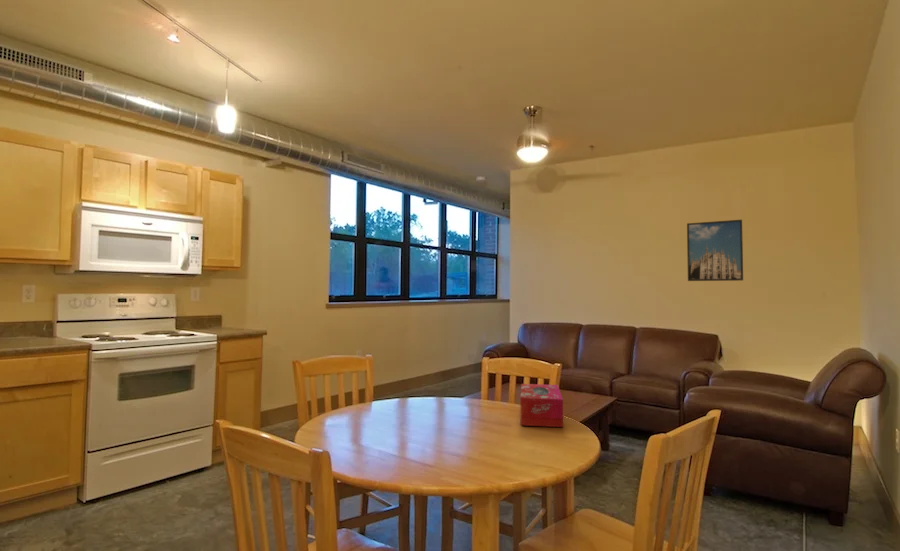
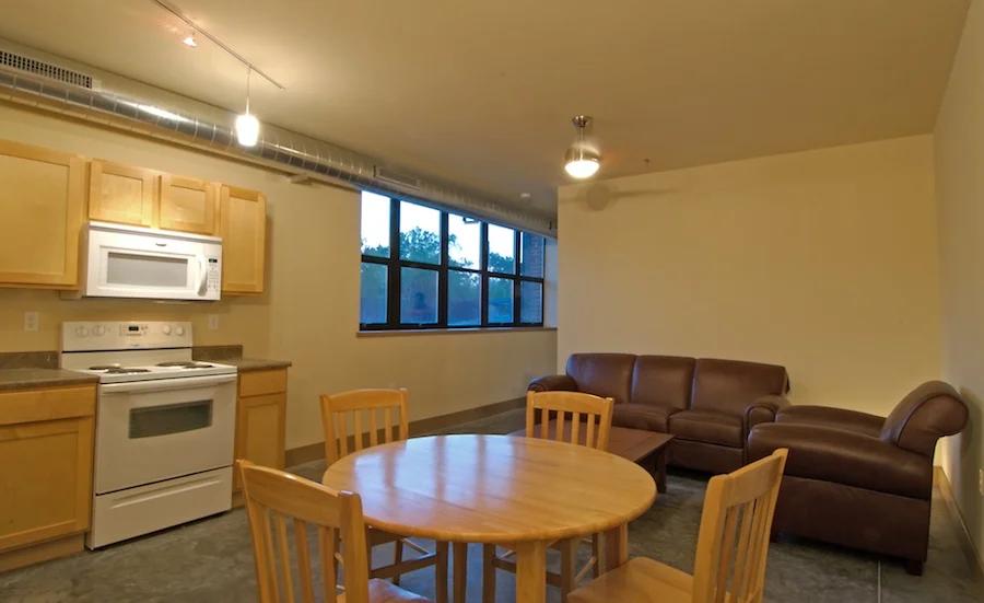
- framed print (714, 251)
- tissue box (540, 403)
